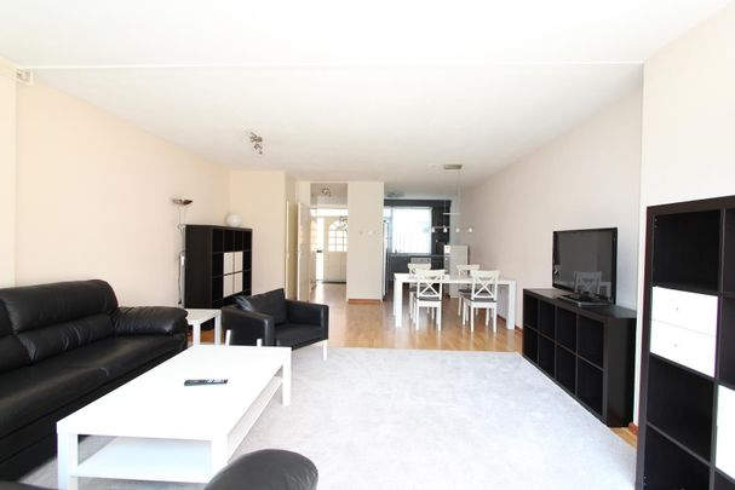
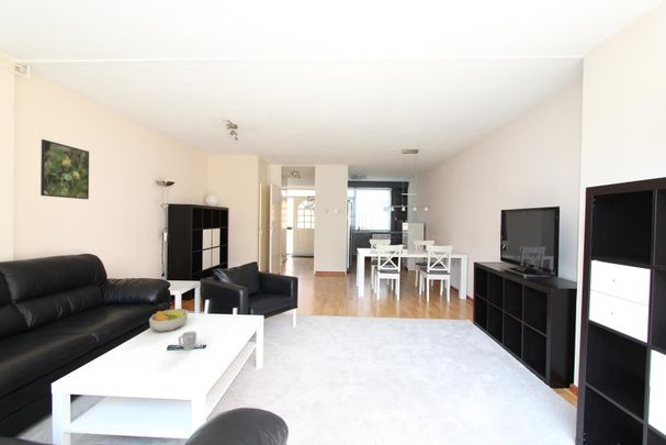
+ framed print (66, 171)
+ mug (187, 341)
+ fruit bowl (169, 318)
